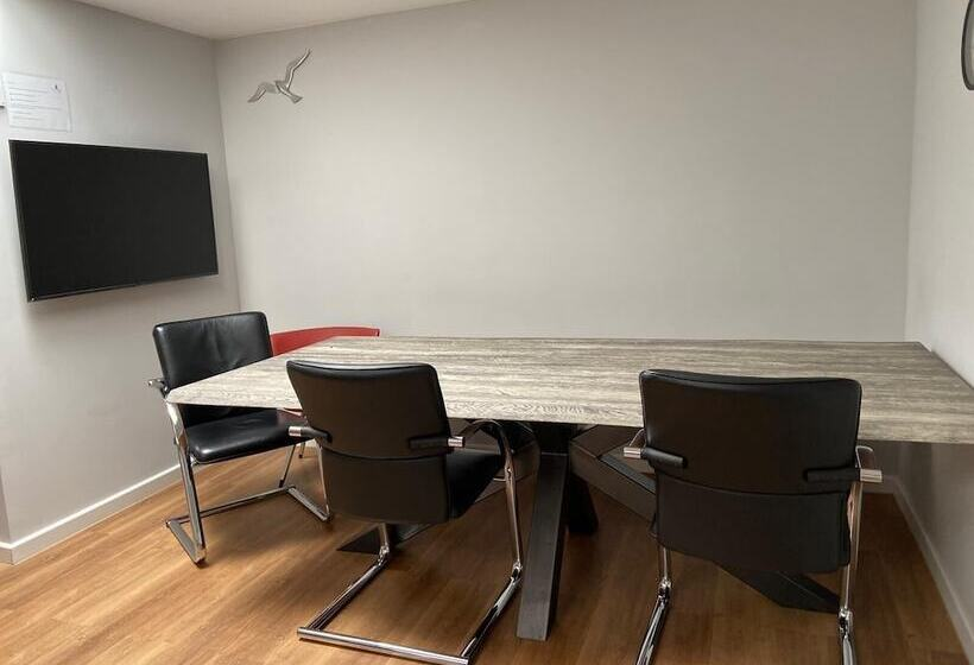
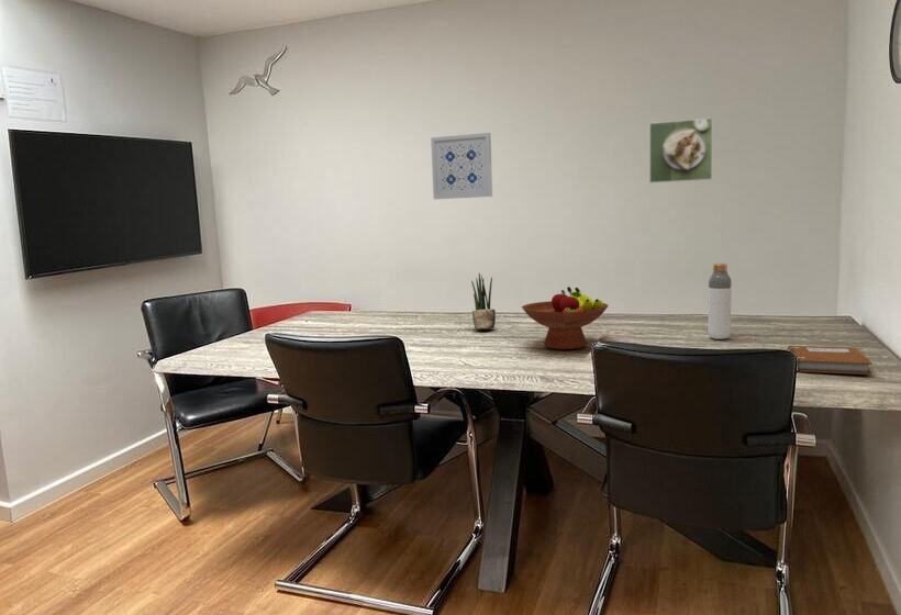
+ bottle (719, 301)
+ notebook (825, 358)
+ potted plant (482, 301)
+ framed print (680, 150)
+ fruit bowl (565, 317)
+ wall art (461, 166)
